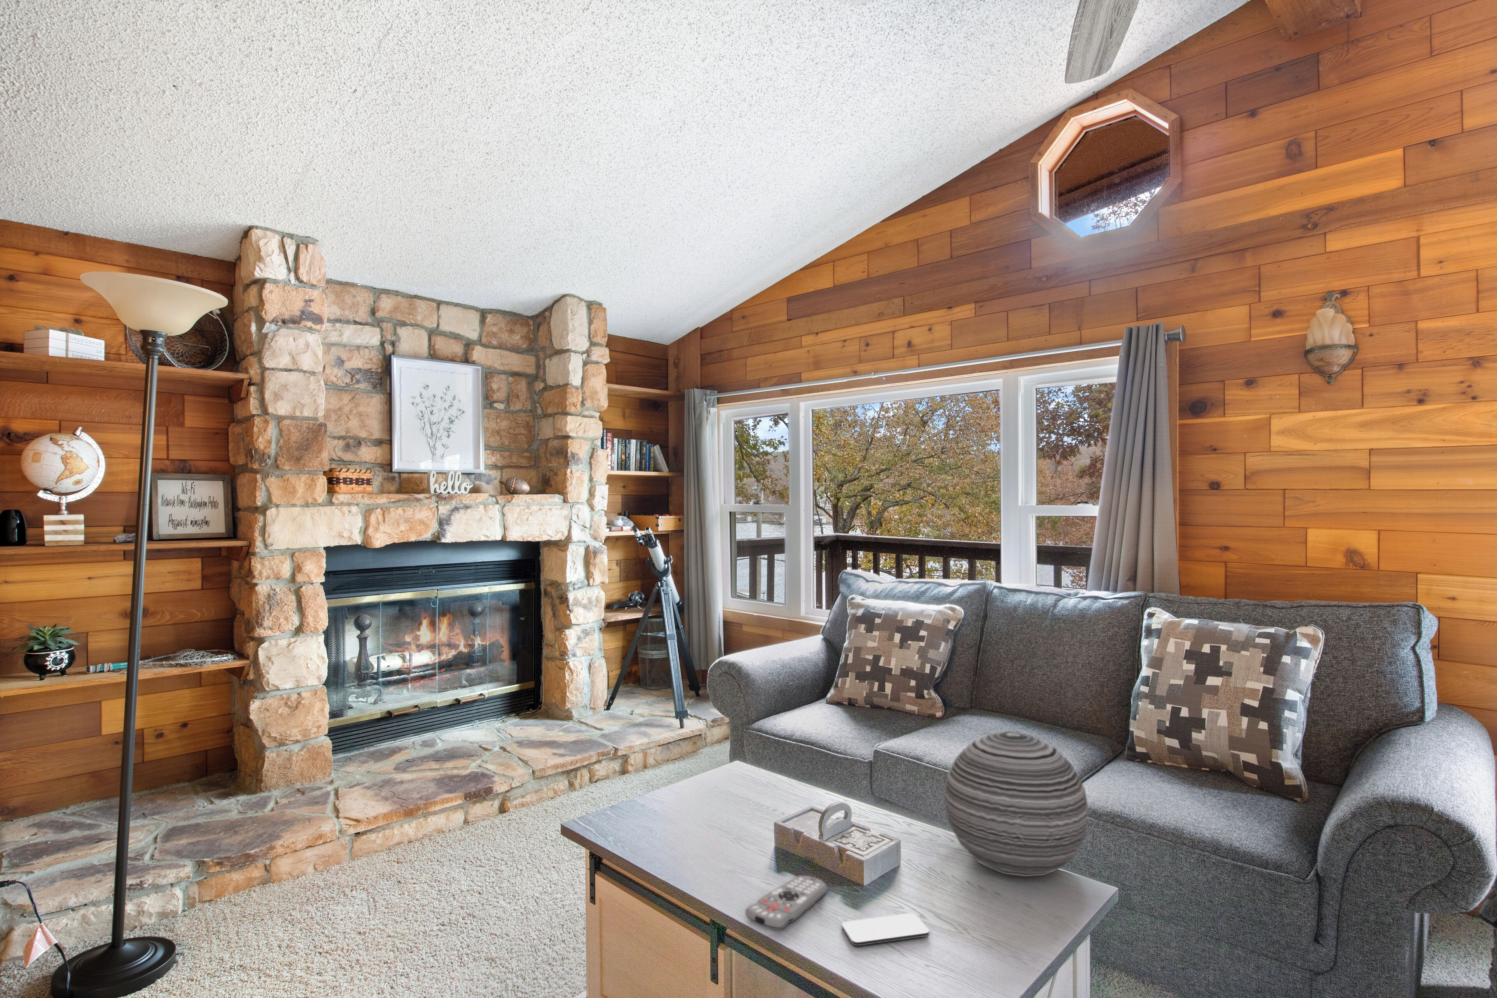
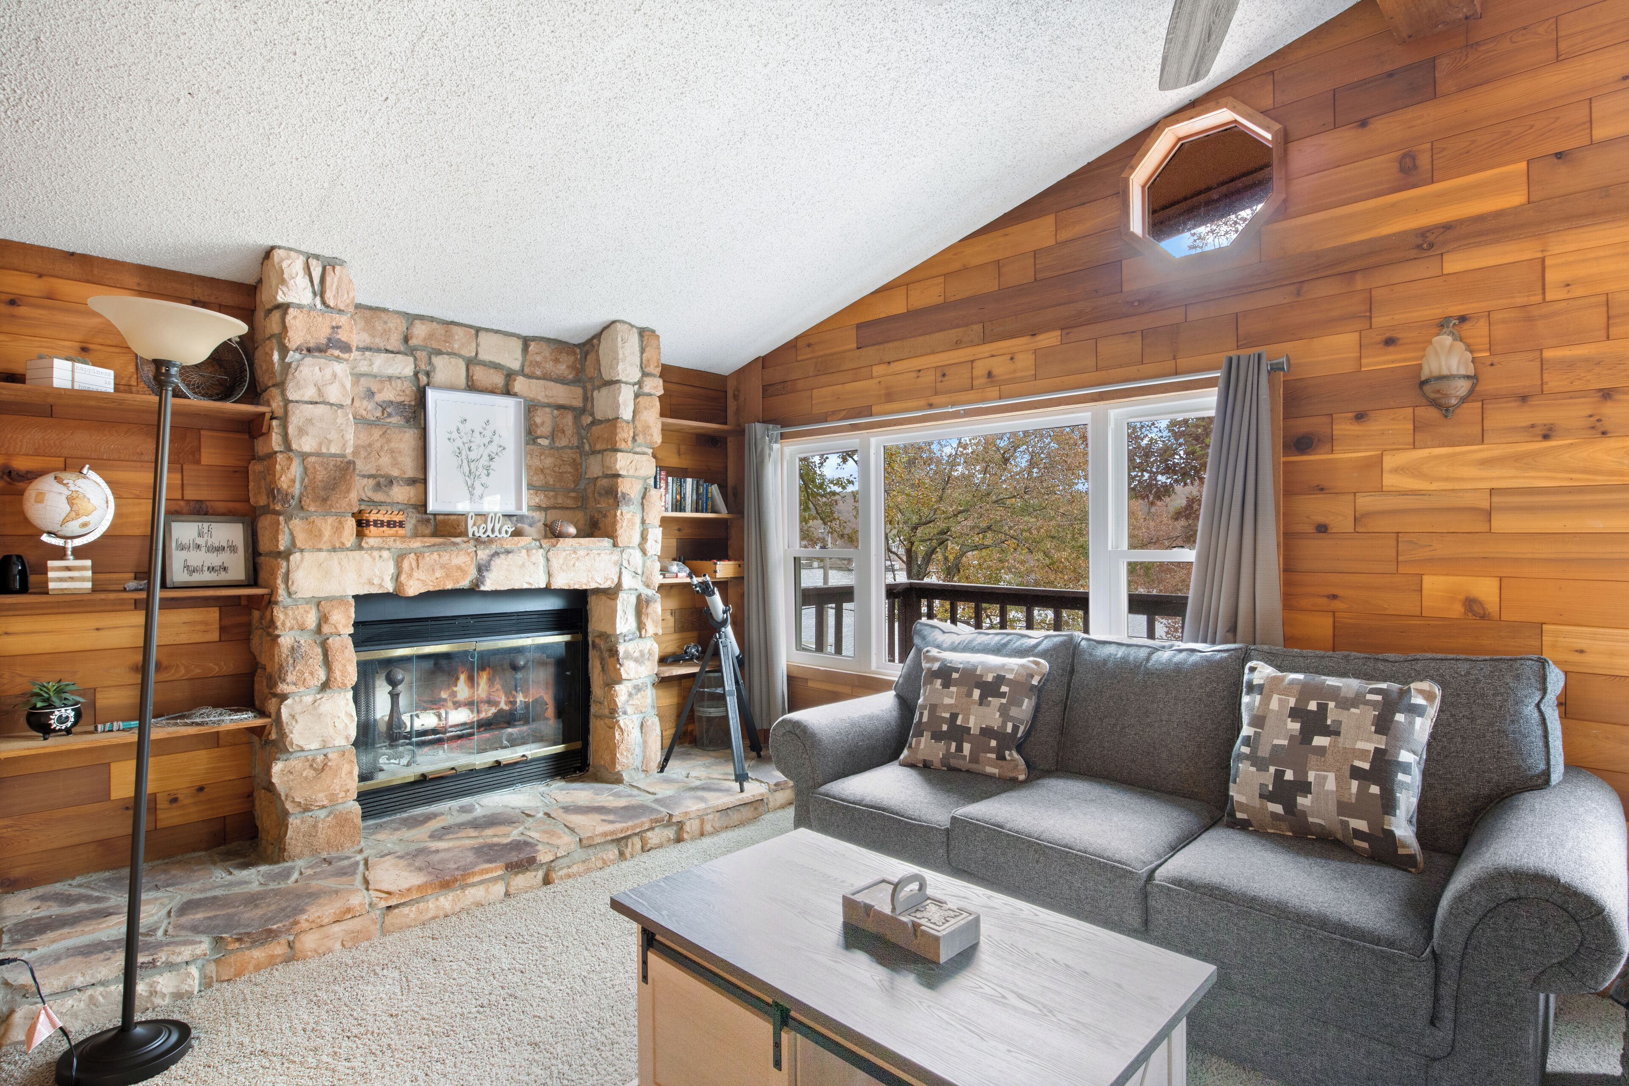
- smartphone (884, 928)
- remote control (790, 900)
- decorative orb (1014, 798)
